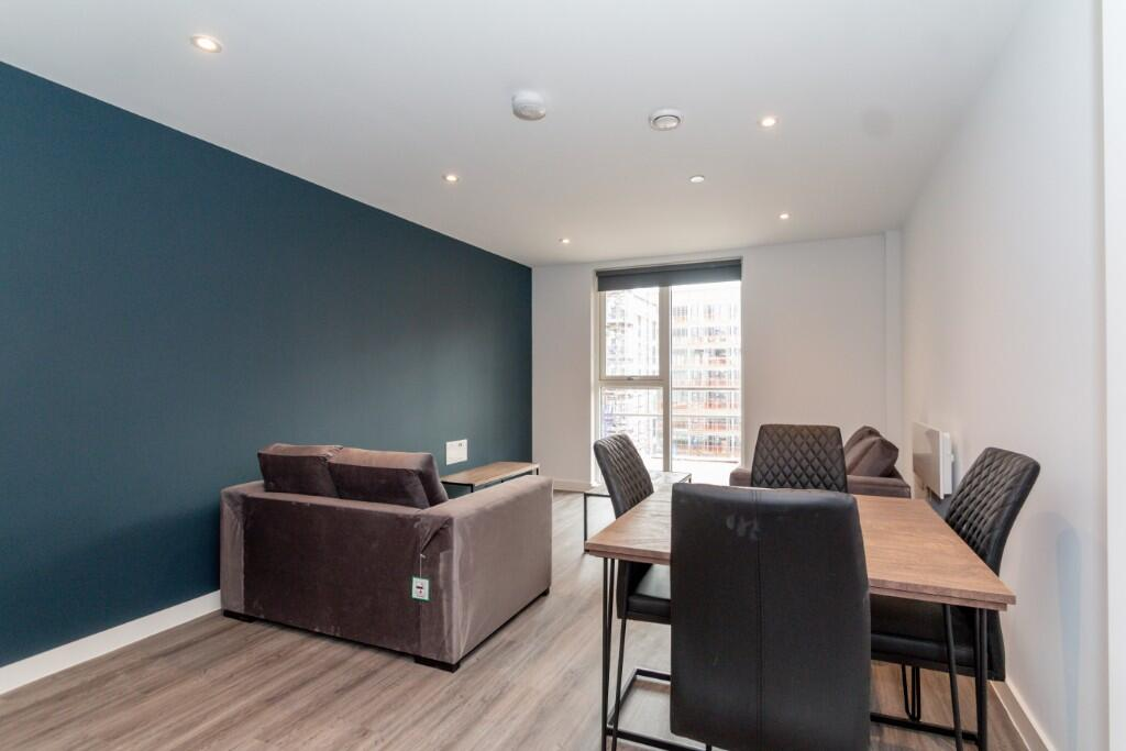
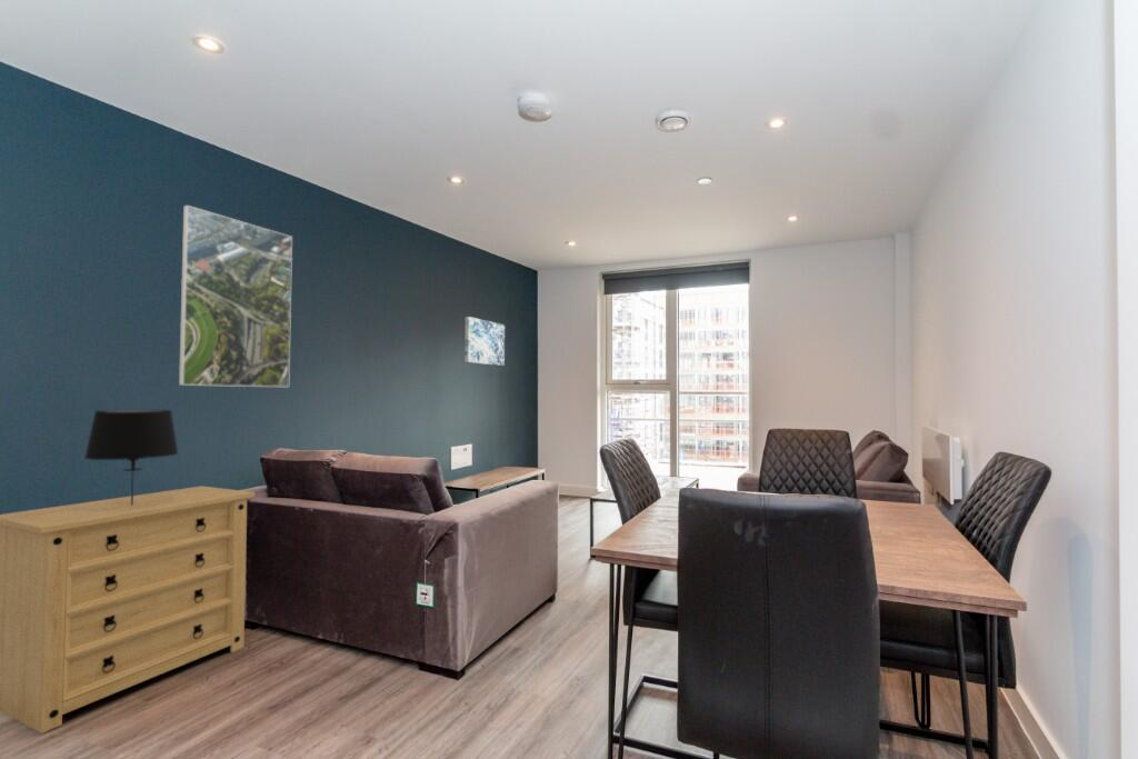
+ dresser (133, 588)
+ wall art (486, 342)
+ table lamp (132, 457)
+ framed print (240, 303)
